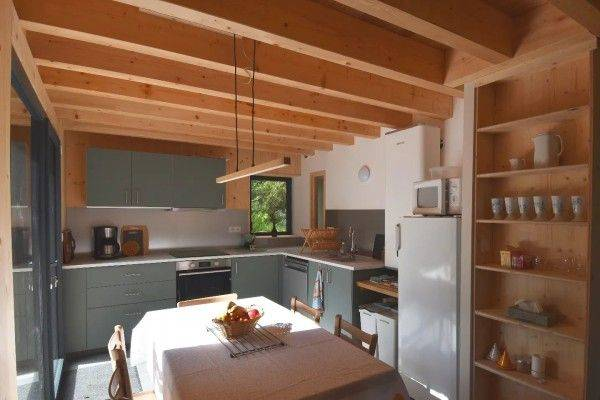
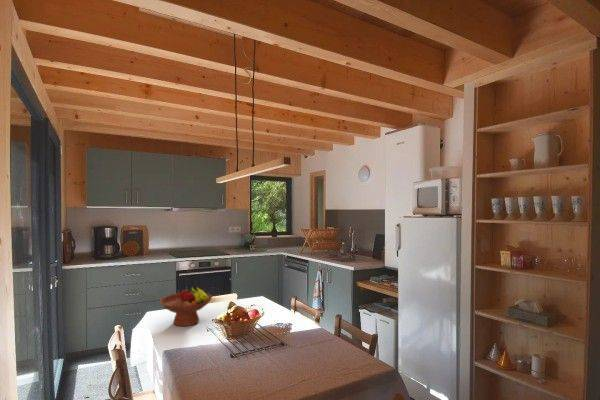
+ fruit bowl (186, 305)
